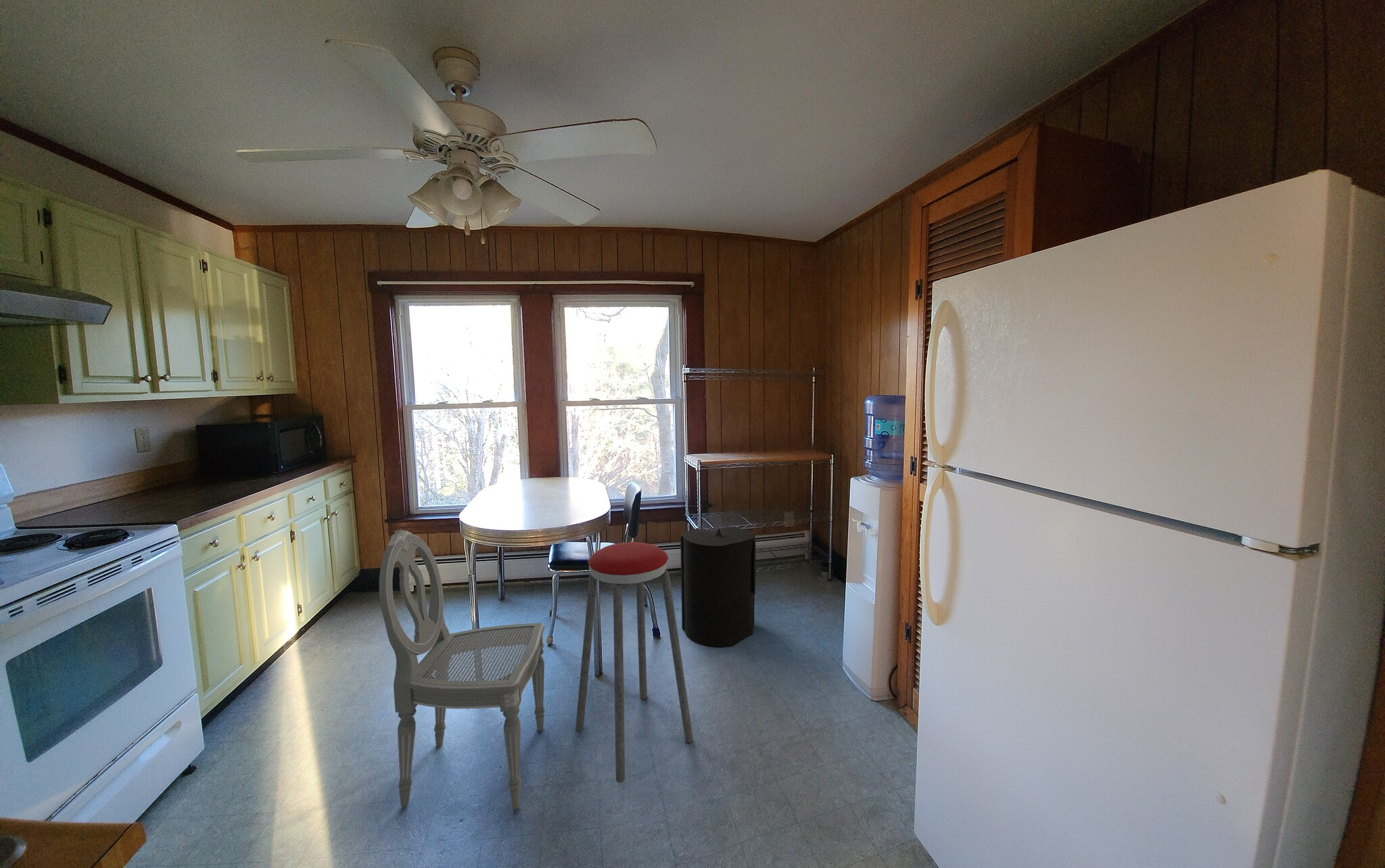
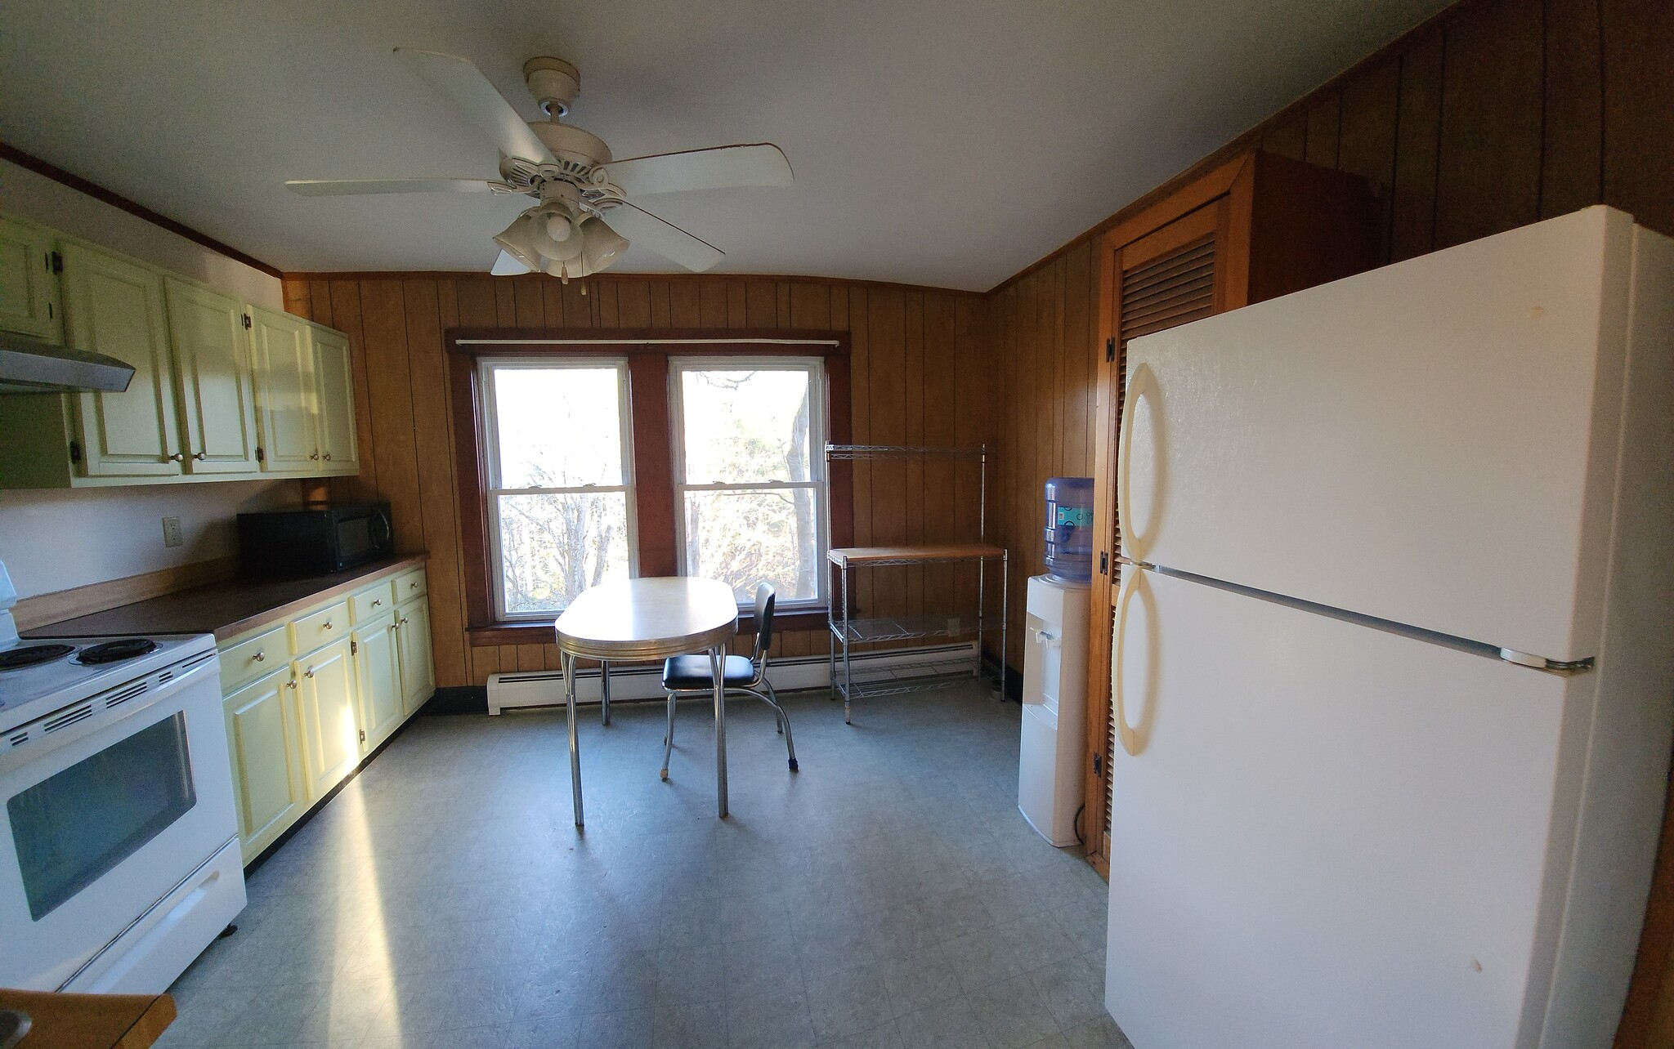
- music stool (638, 644)
- trash can (718, 579)
- dining chair (470, 650)
